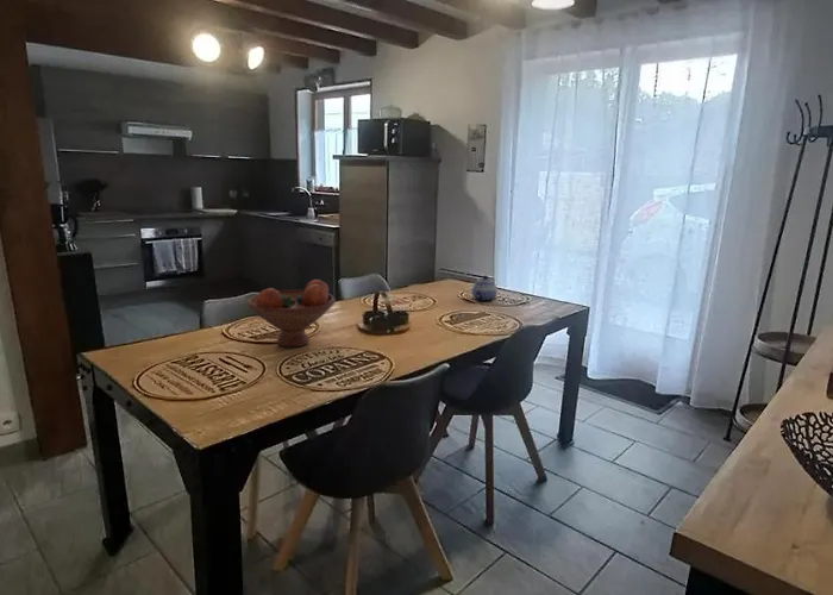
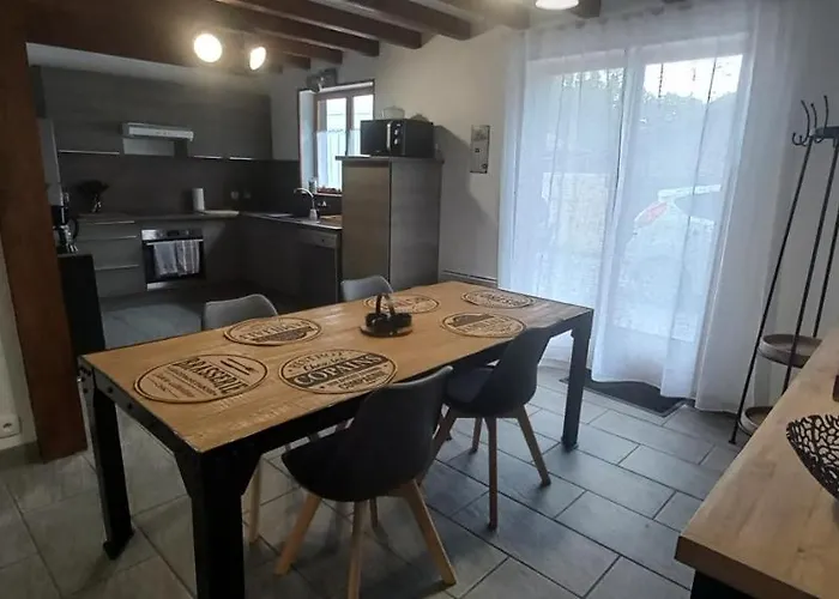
- fruit bowl (292, 312)
- teapot (484, 287)
